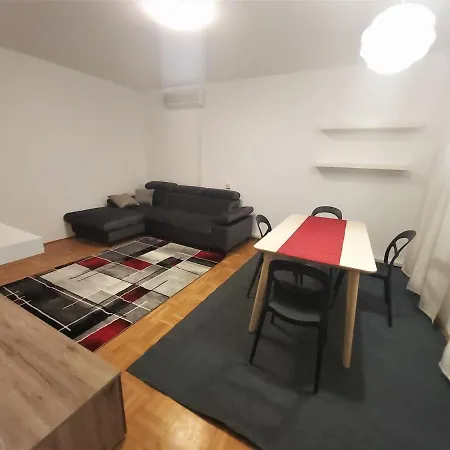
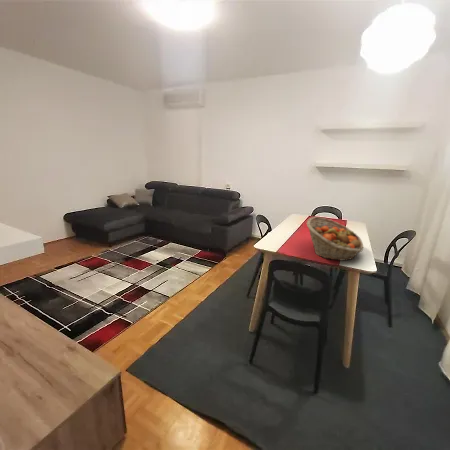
+ fruit basket (333, 237)
